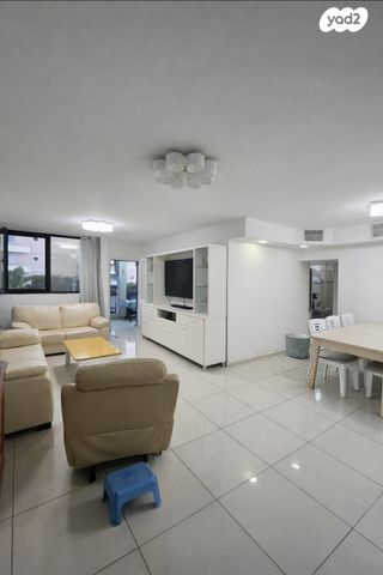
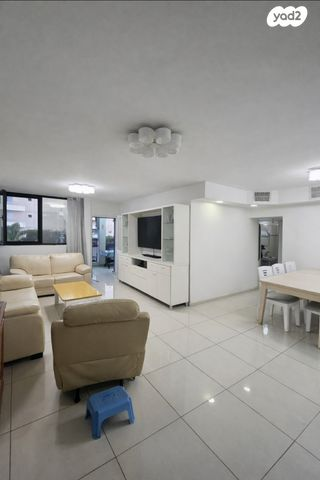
- planter (297, 345)
